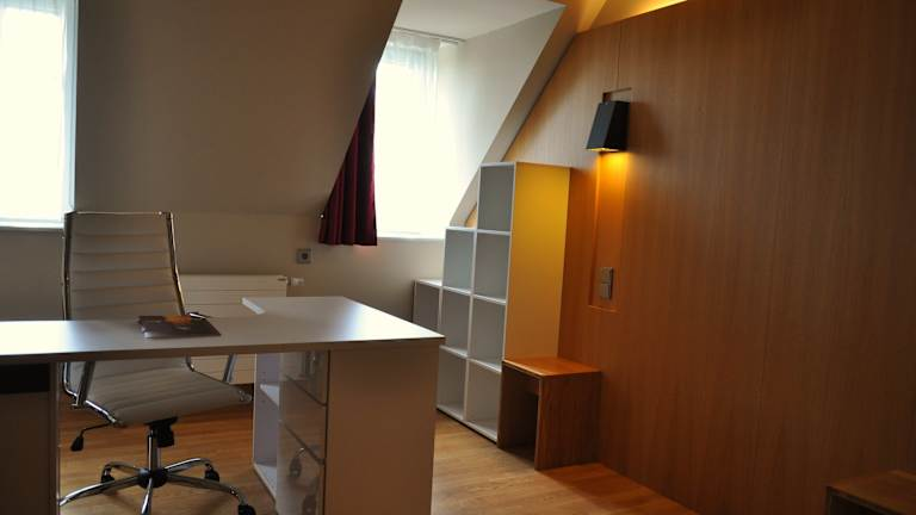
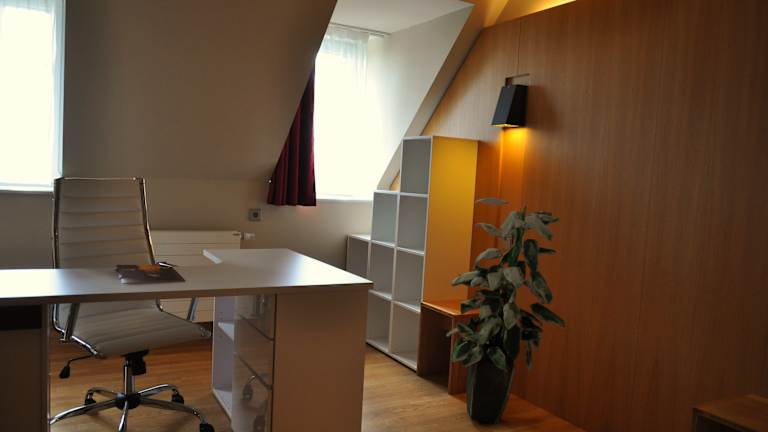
+ indoor plant (498, 309)
